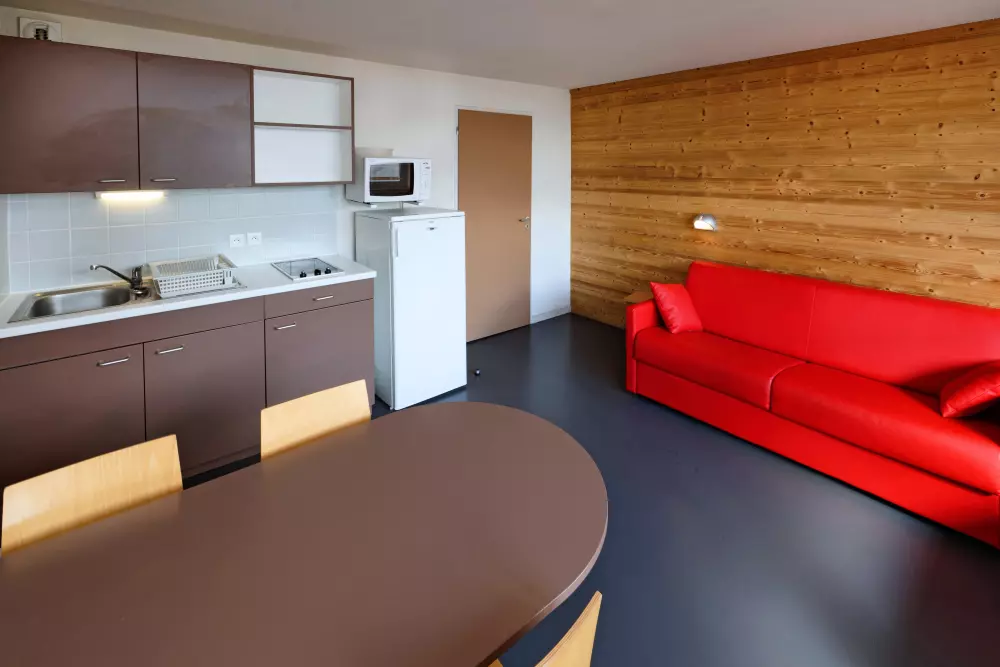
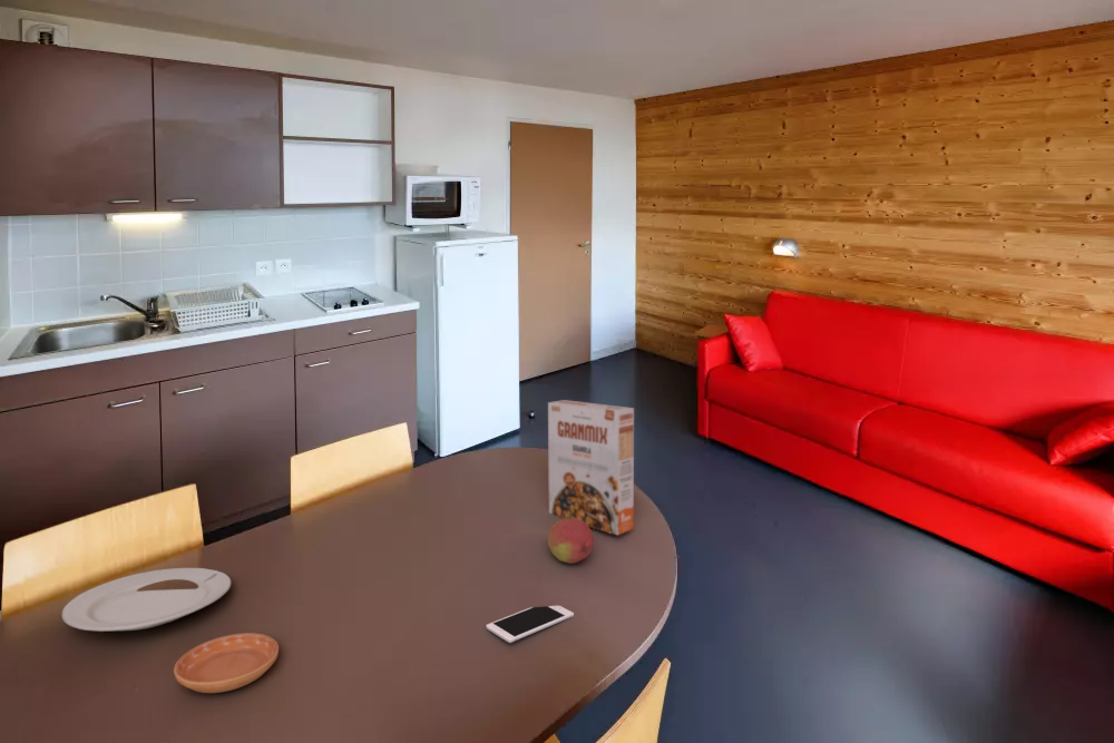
+ cereal box (589, 463)
+ fruit (569, 539)
+ cell phone (530, 620)
+ saucer (227, 664)
+ chinaware (152, 600)
